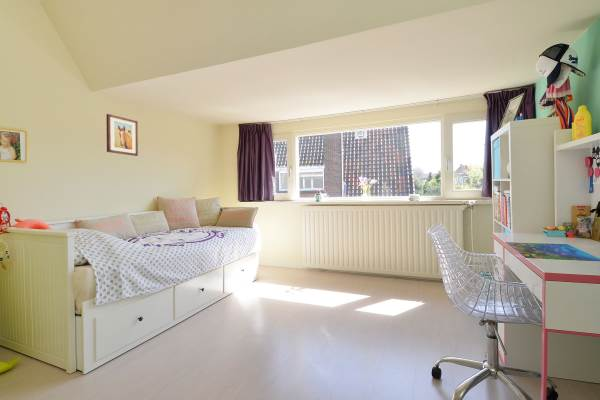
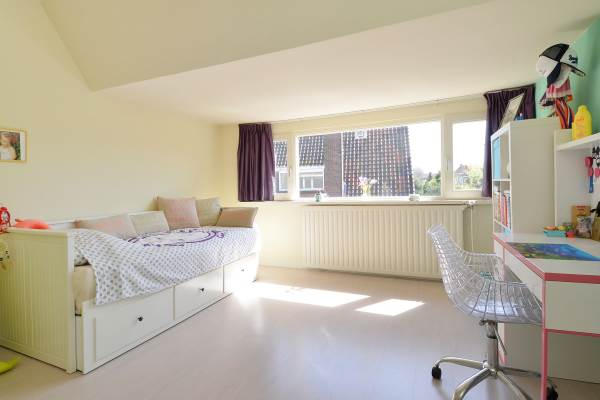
- wall art (122, 135)
